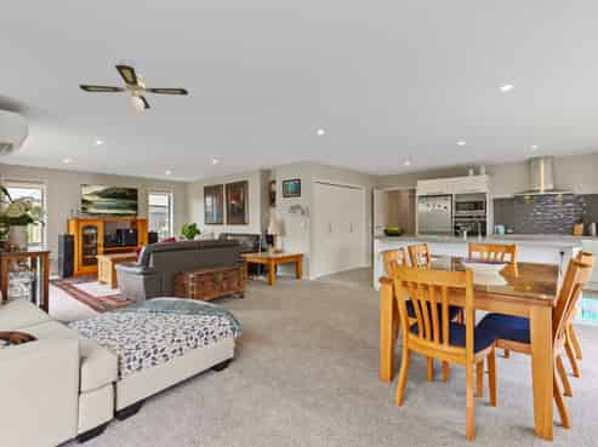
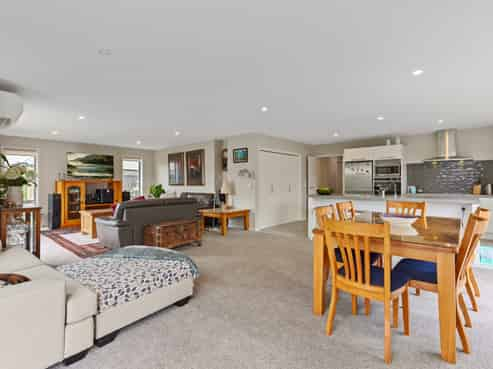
- ceiling fan (135, 93)
